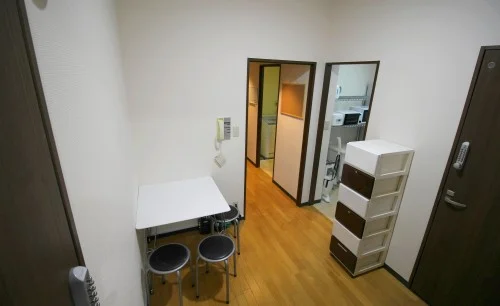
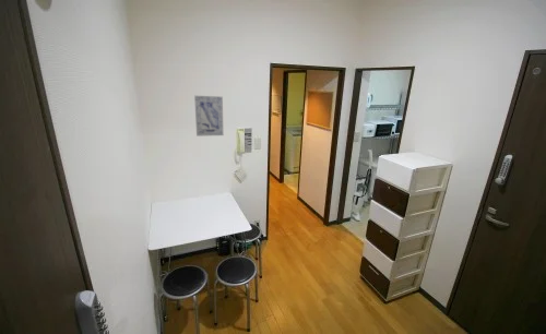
+ wall art (209, 116)
